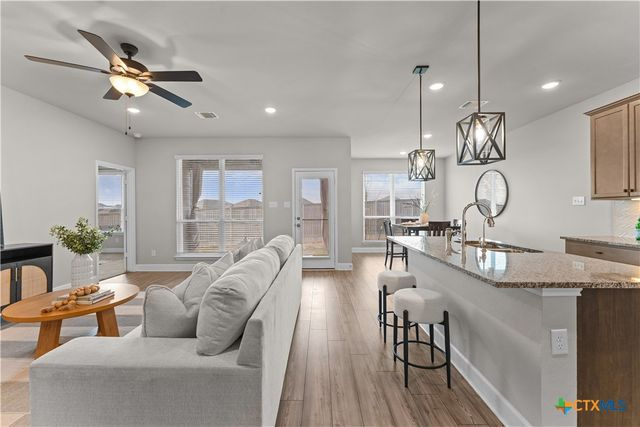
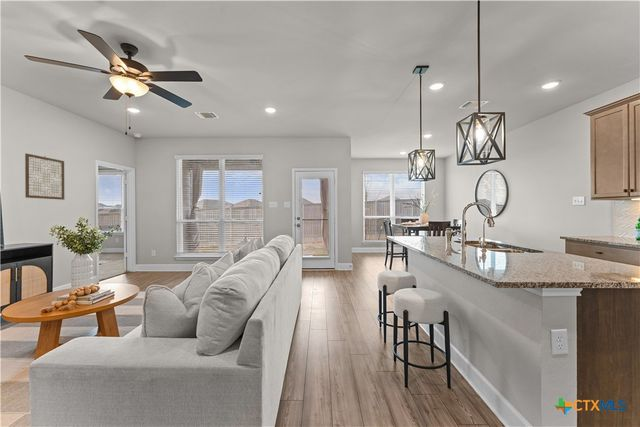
+ wall art (46, 176)
